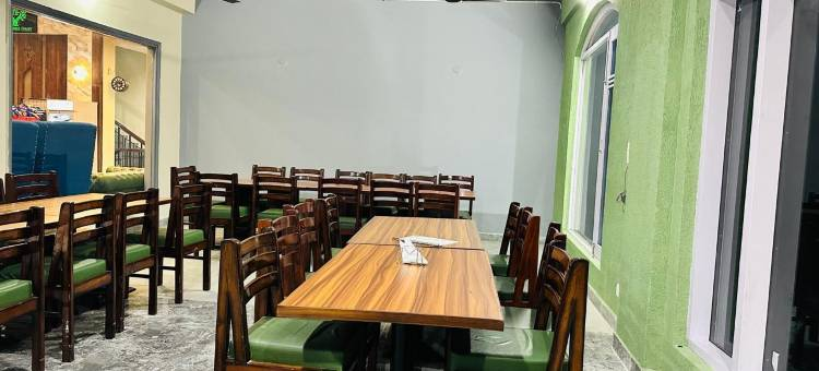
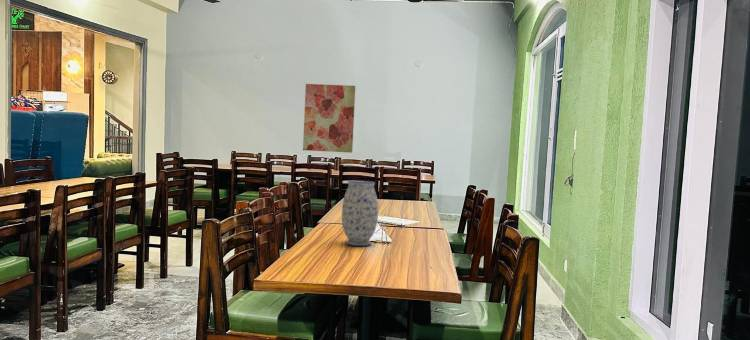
+ vase (359, 212)
+ wall art (329, 118)
